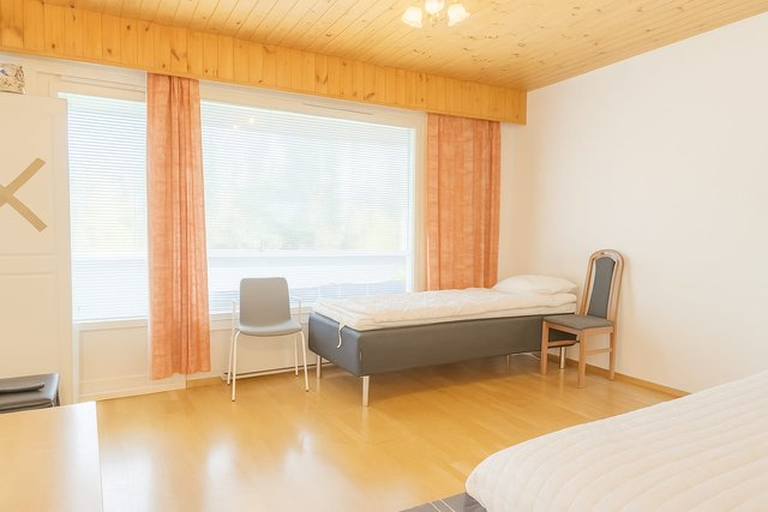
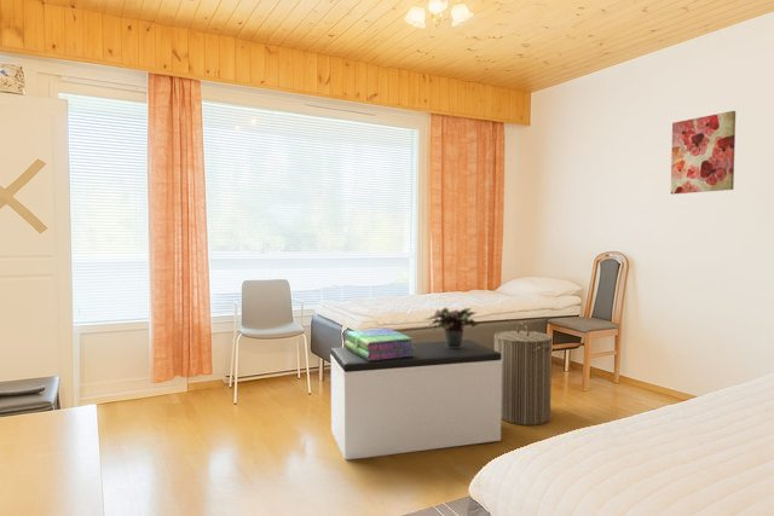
+ laundry hamper (521, 369)
+ potted plant (452, 327)
+ bench (414, 393)
+ wall art (701, 155)
+ stack of books (379, 342)
